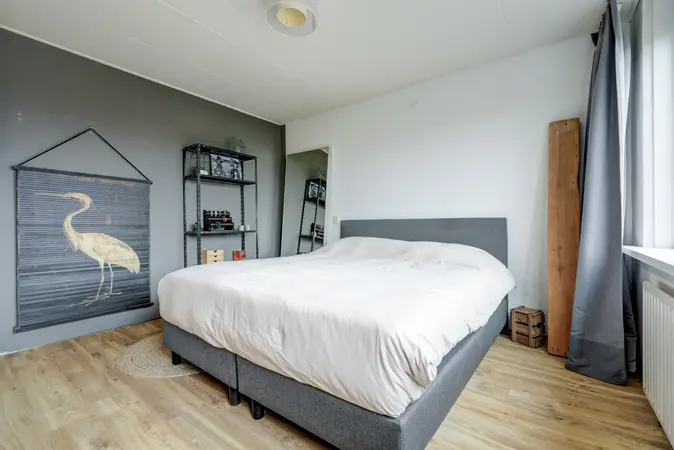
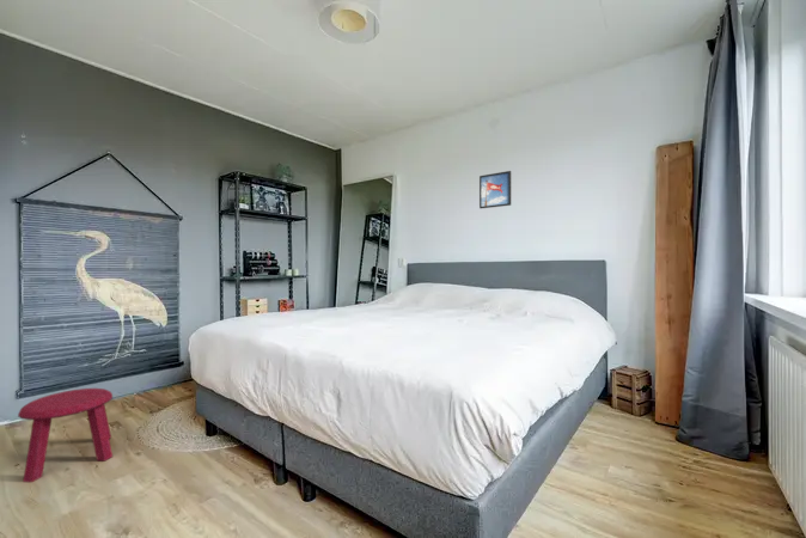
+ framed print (494, 190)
+ stool (67, 415)
